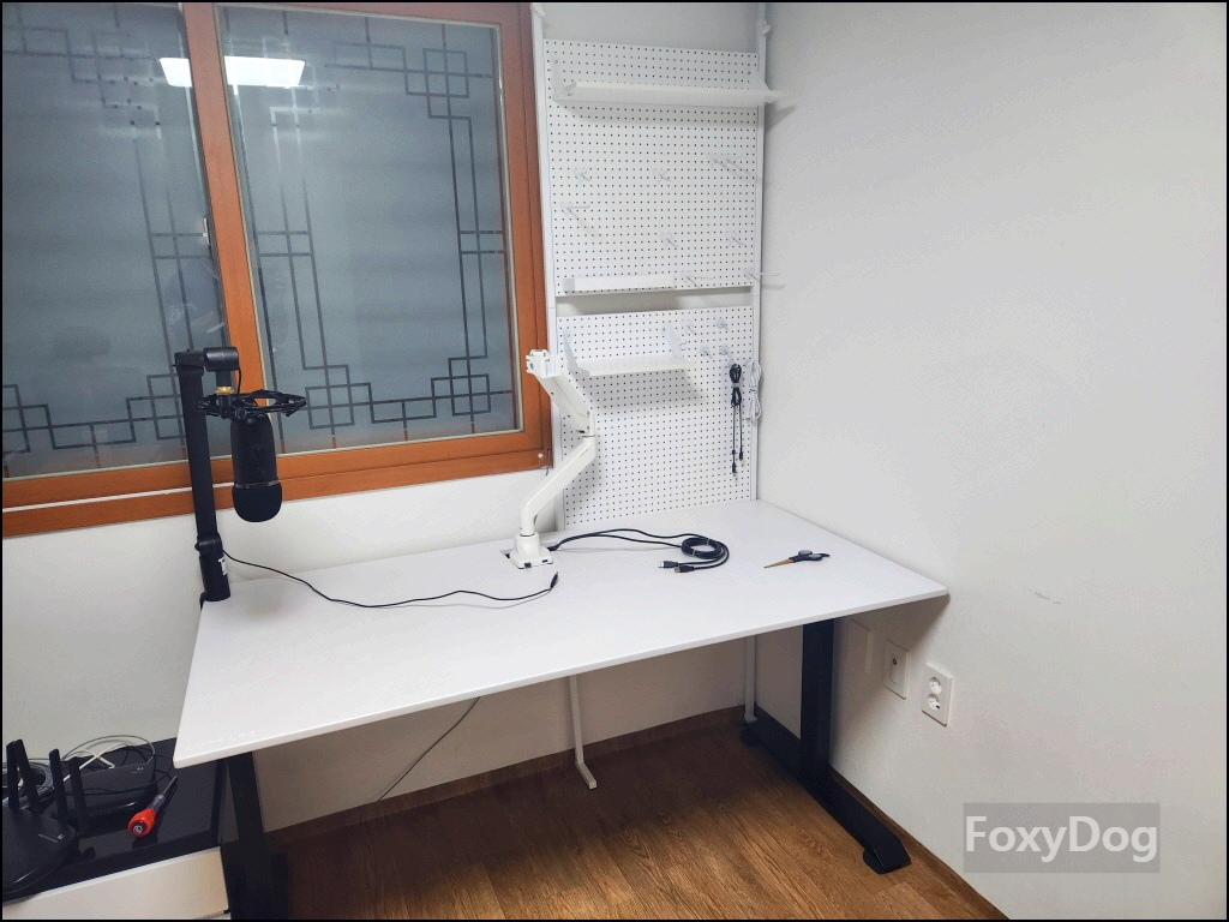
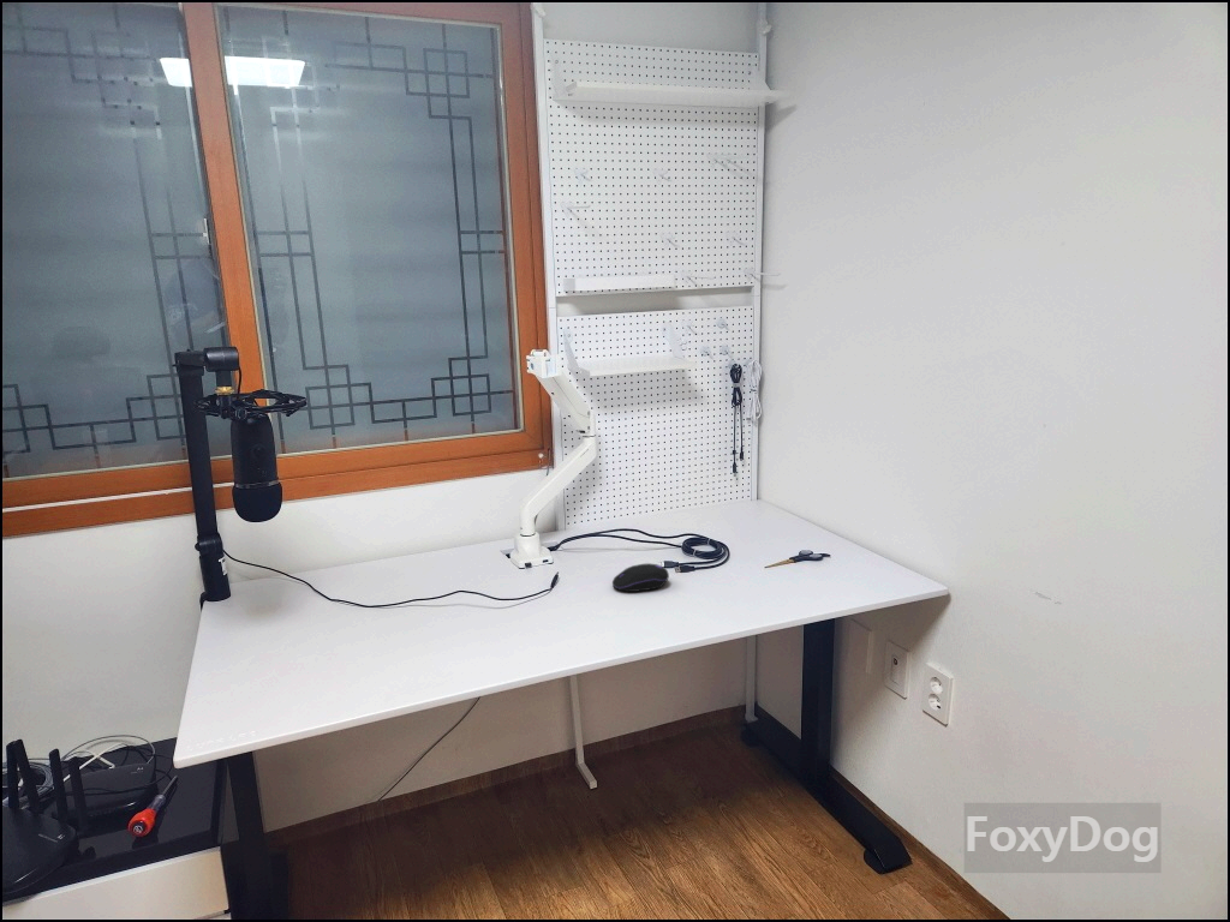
+ computer mouse (640, 575)
